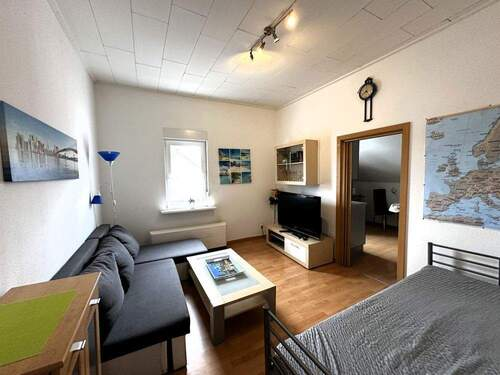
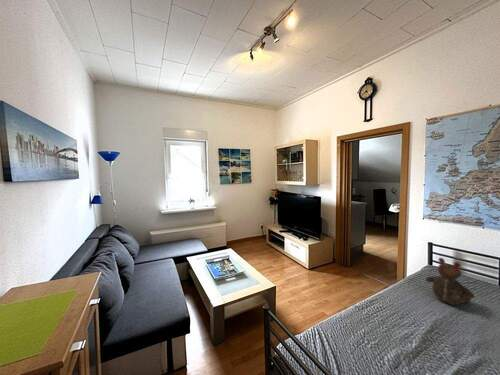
+ teddy bear (451, 279)
